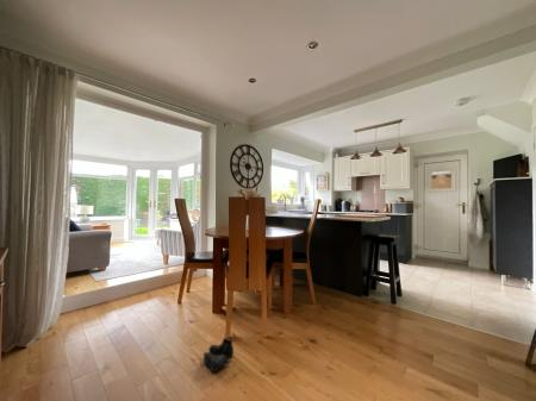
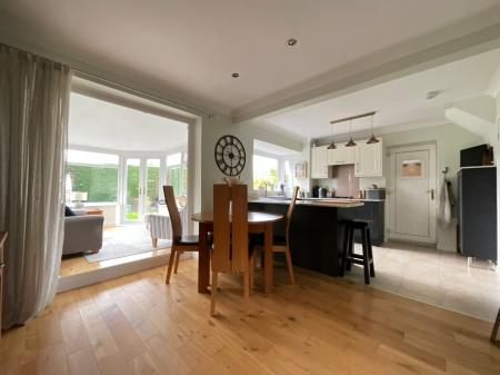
- boots (217, 352)
